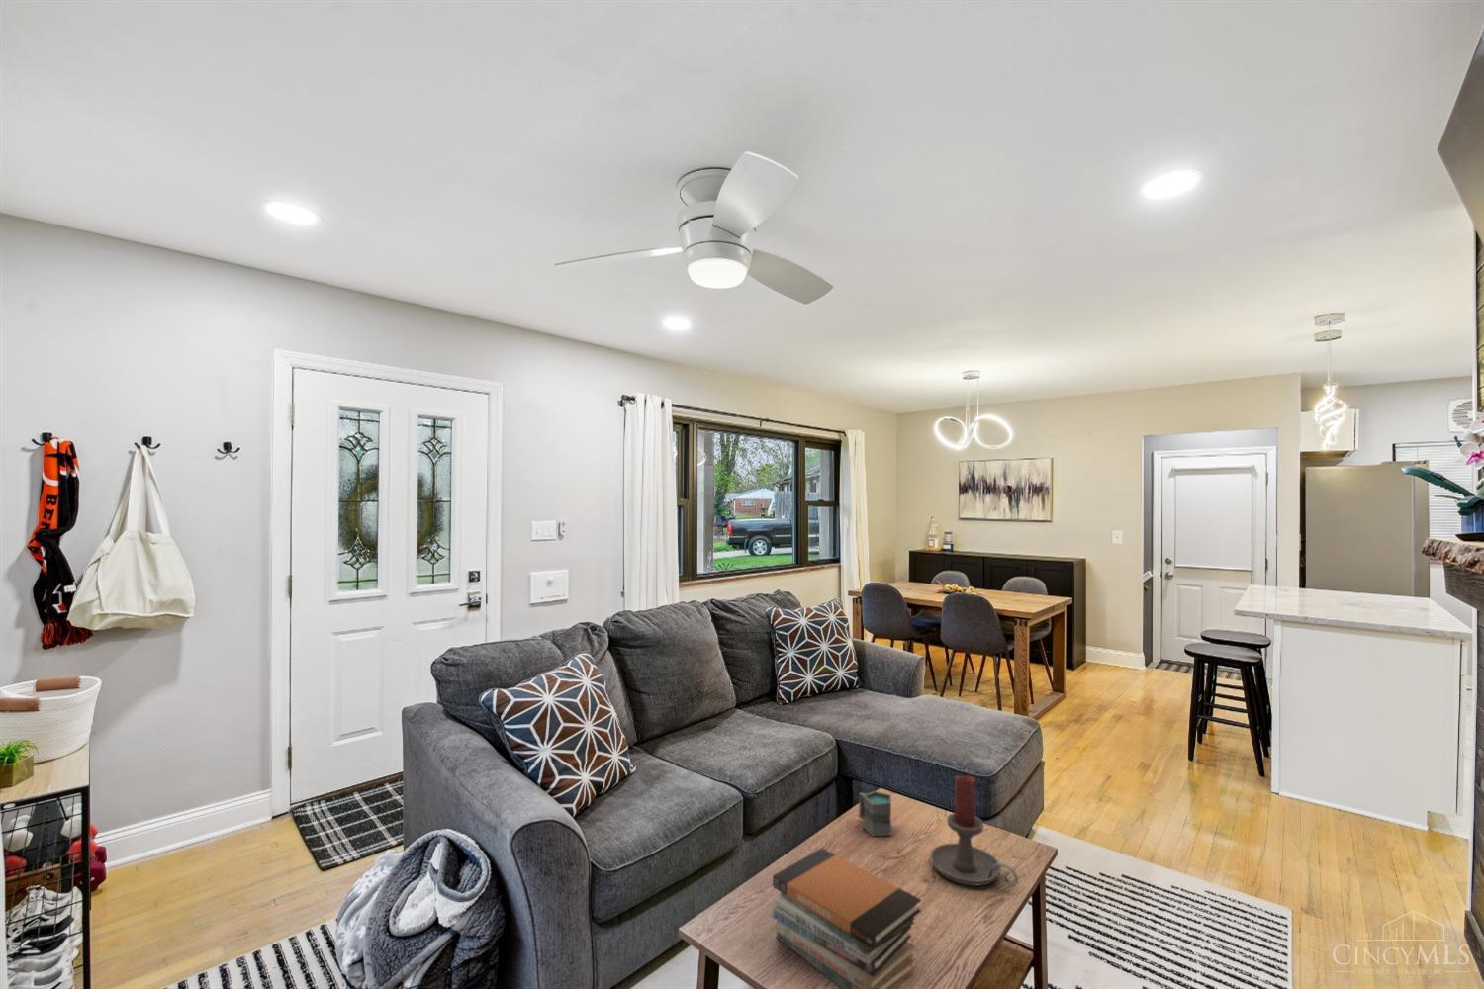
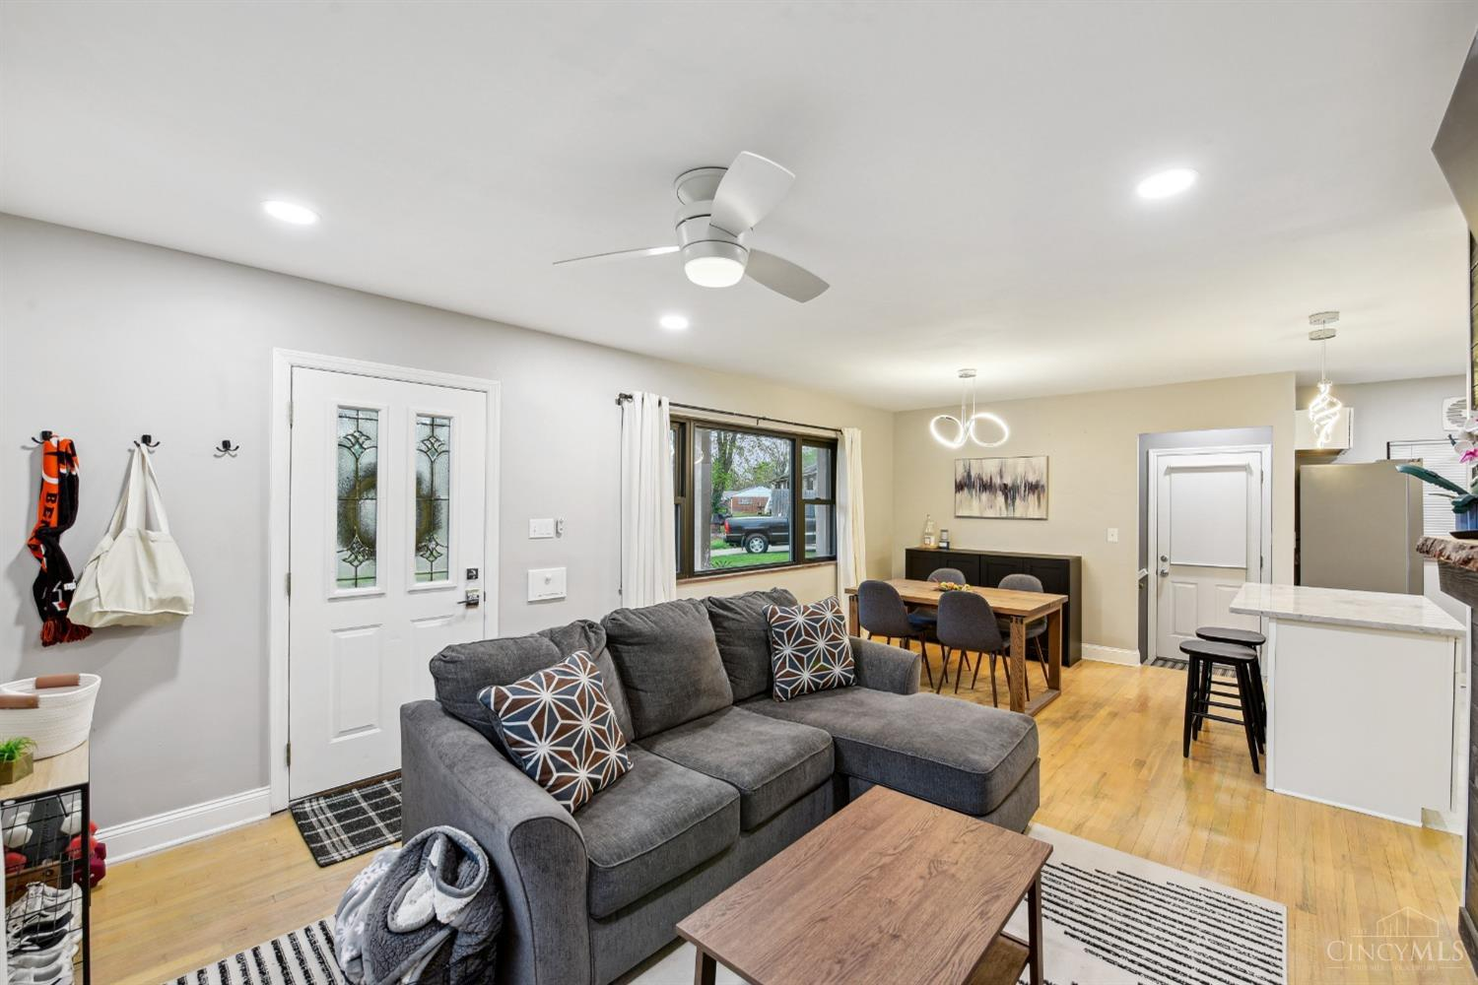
- book stack (841, 918)
- candle holder (974, 826)
- mug (875, 811)
